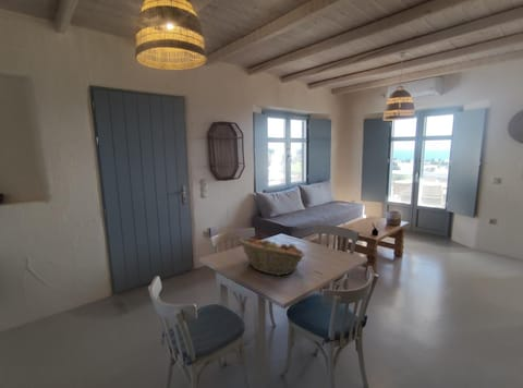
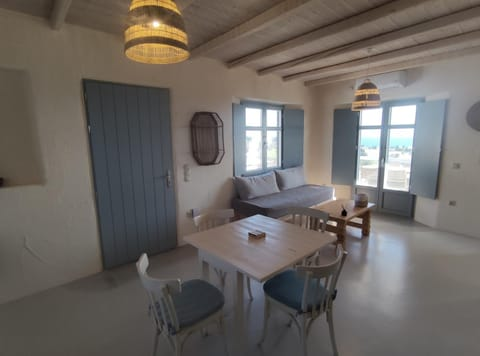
- fruit basket (270, 252)
